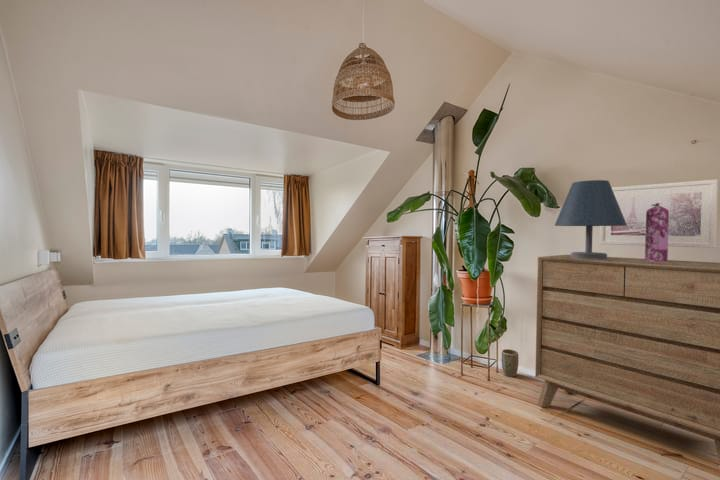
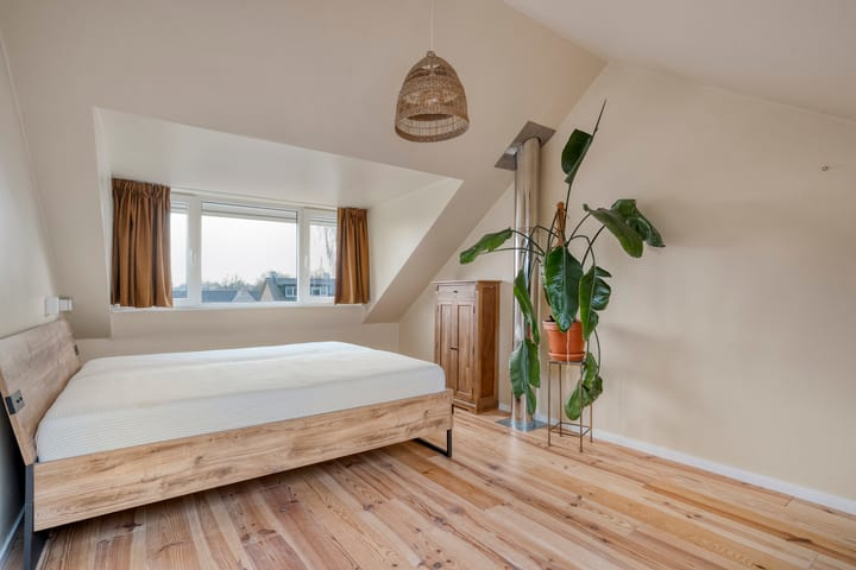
- dresser (634, 343)
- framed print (645, 215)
- gas cylinder (656, 231)
- table lamp (589, 220)
- plant pot (509, 363)
